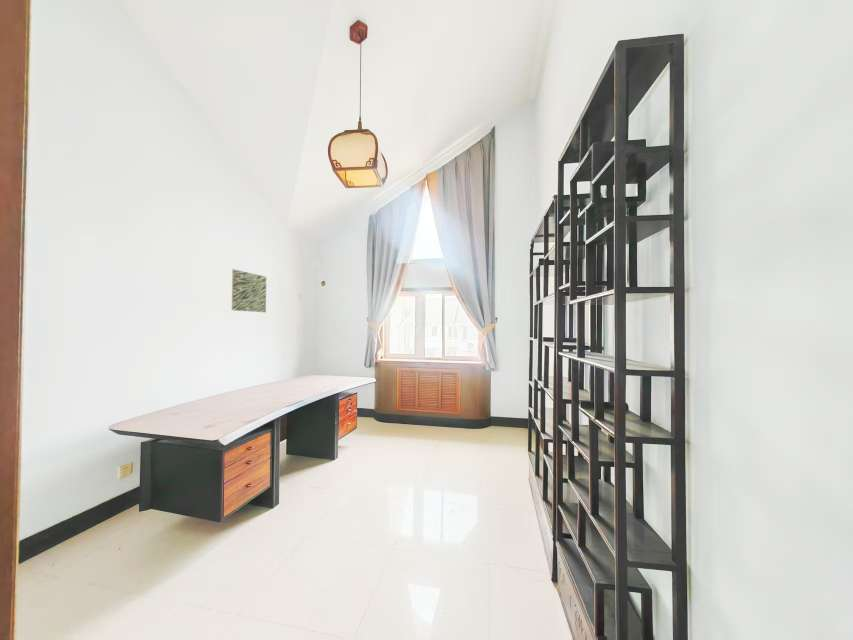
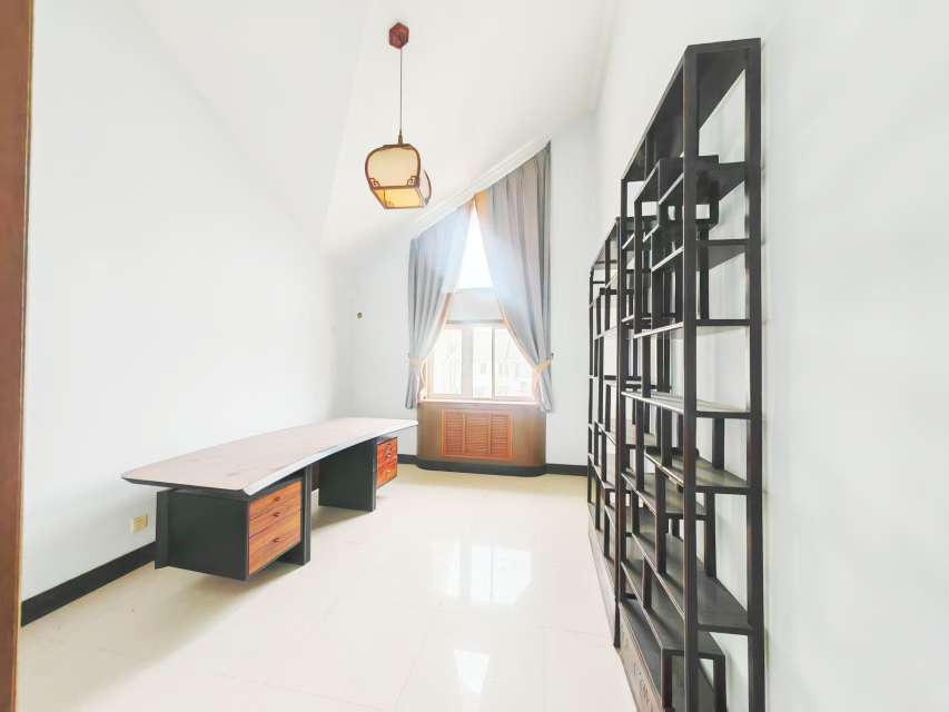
- wall art (250, 292)
